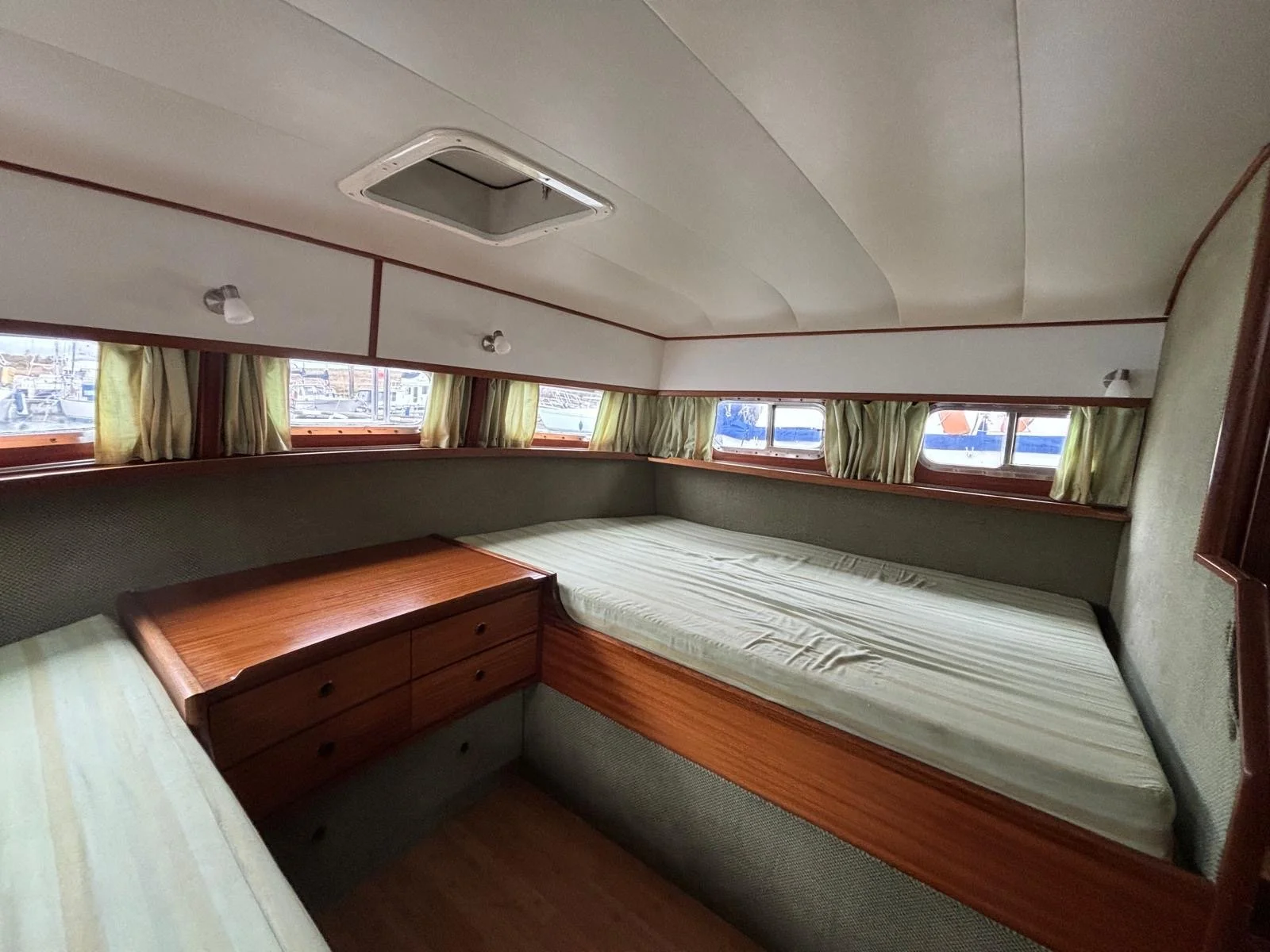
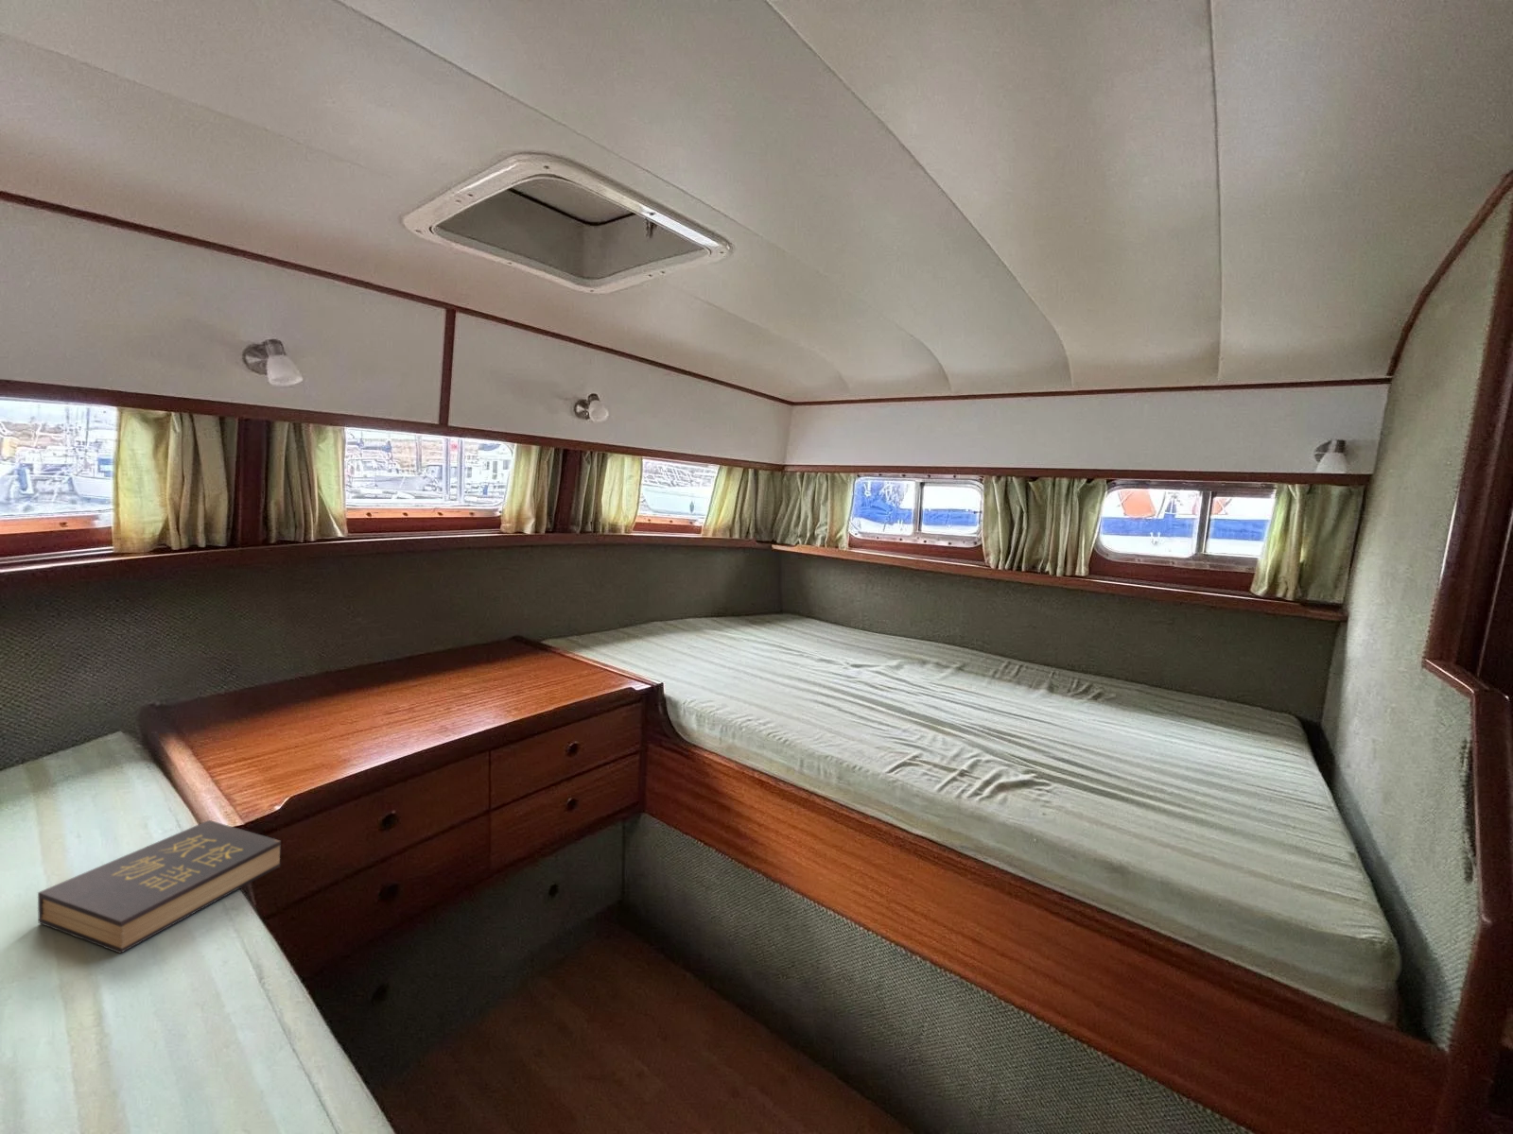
+ hardback book (170, 878)
